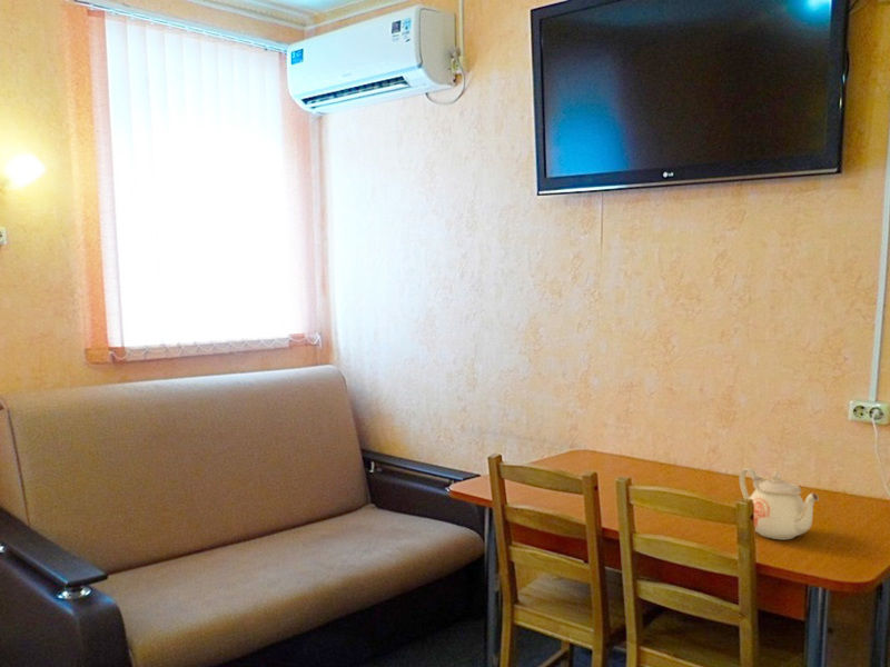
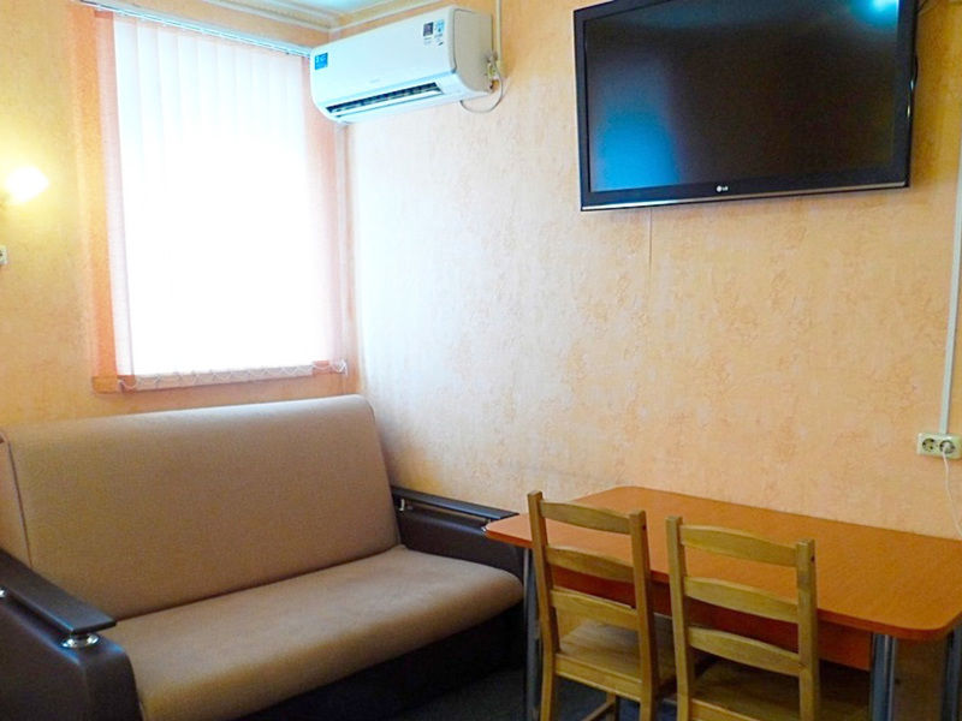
- teapot (777, 501)
